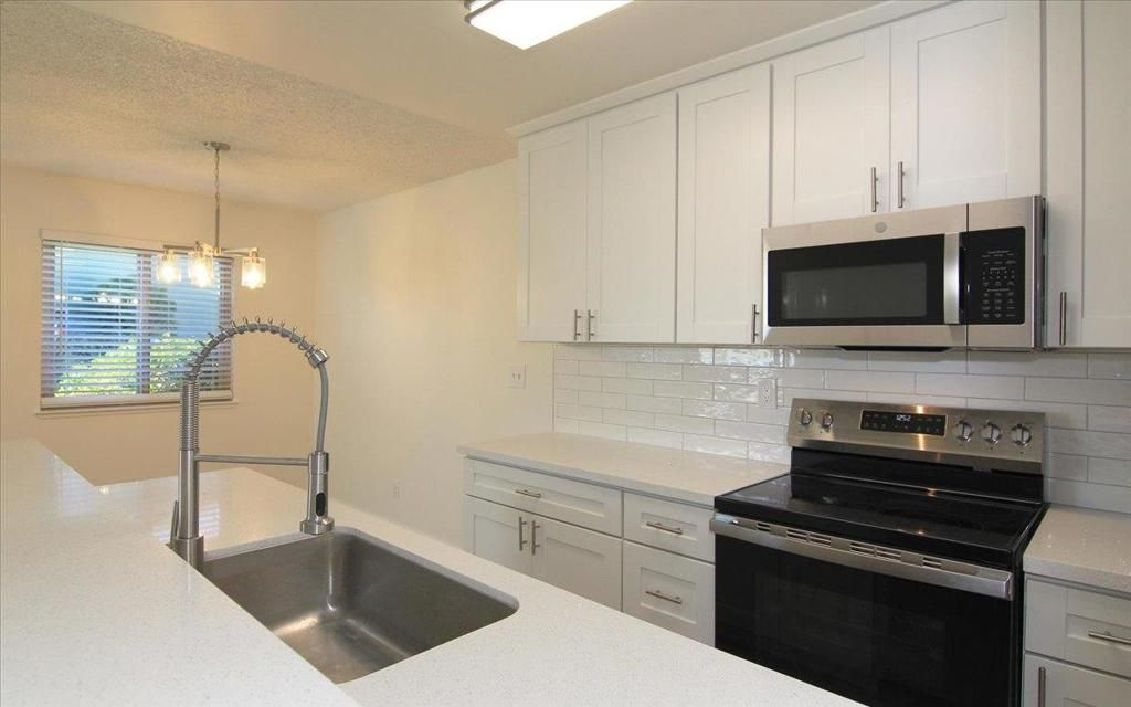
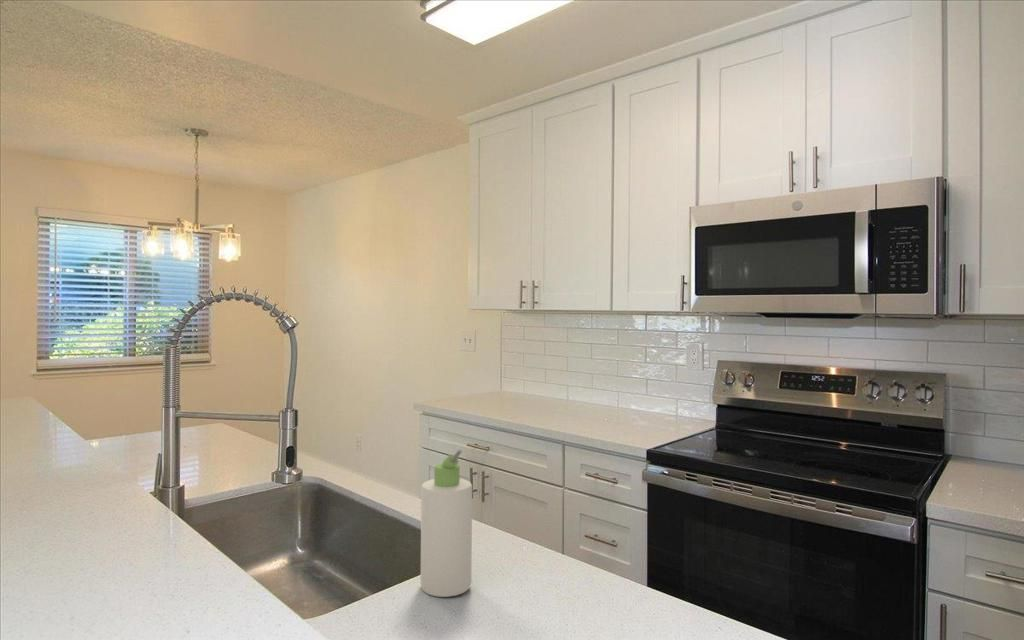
+ bottle (448, 516)
